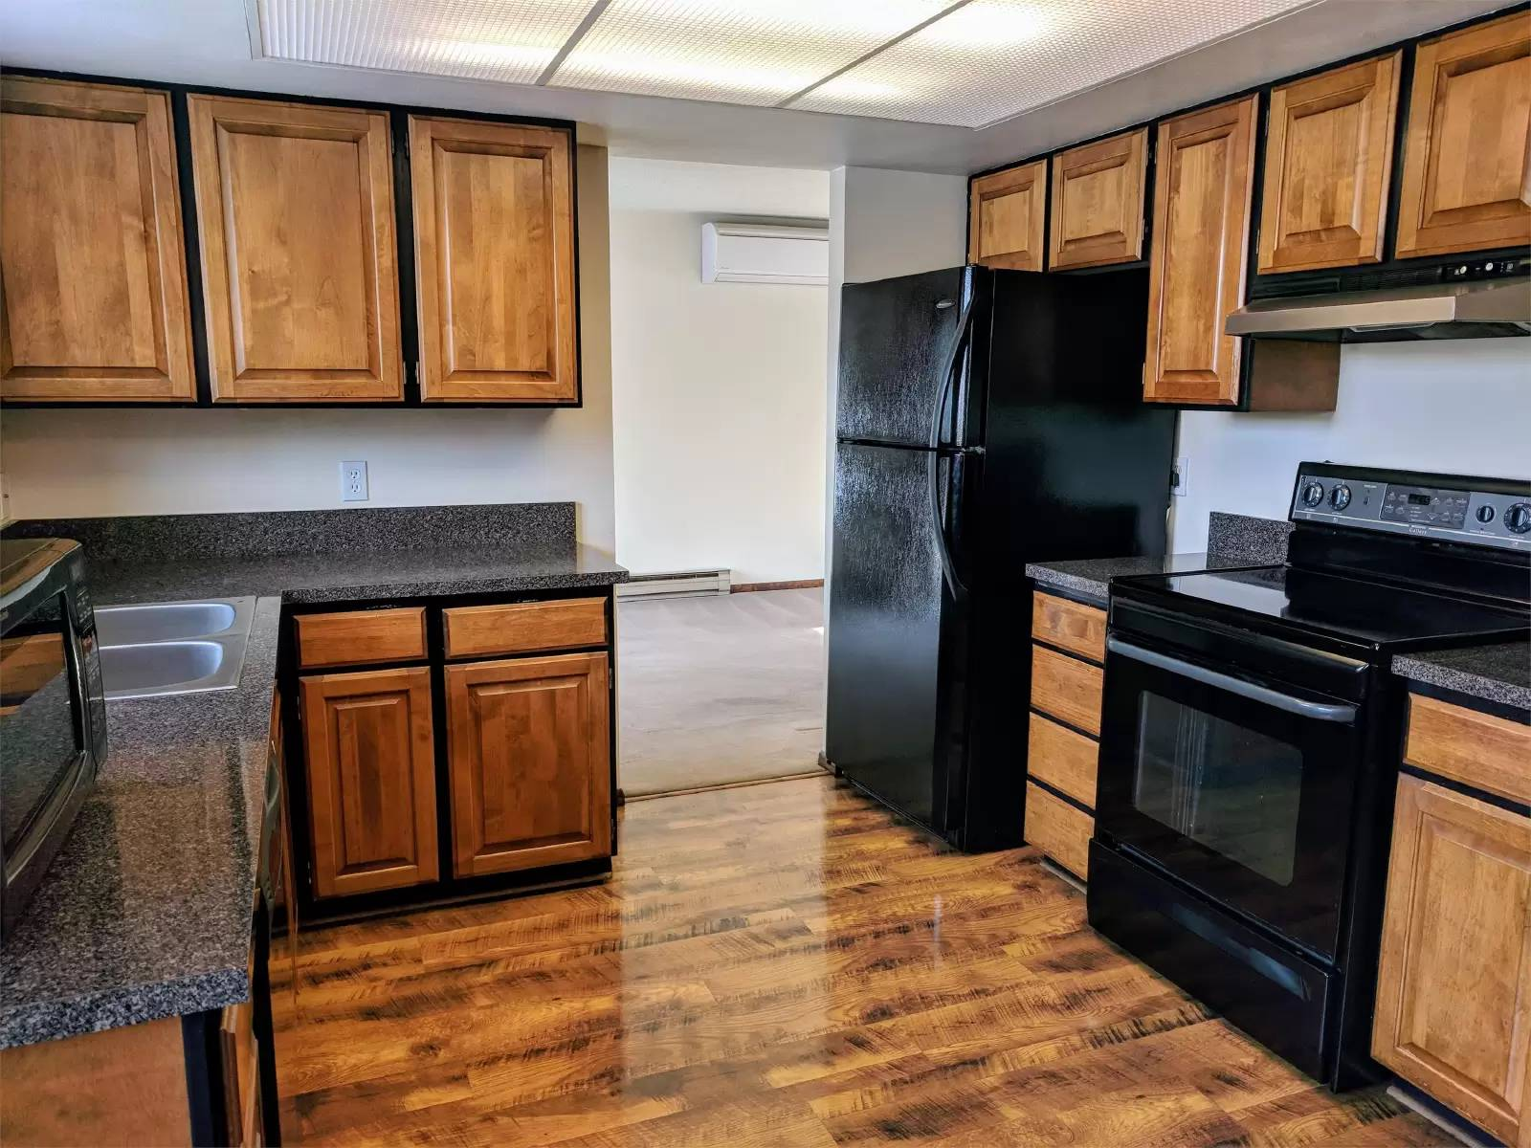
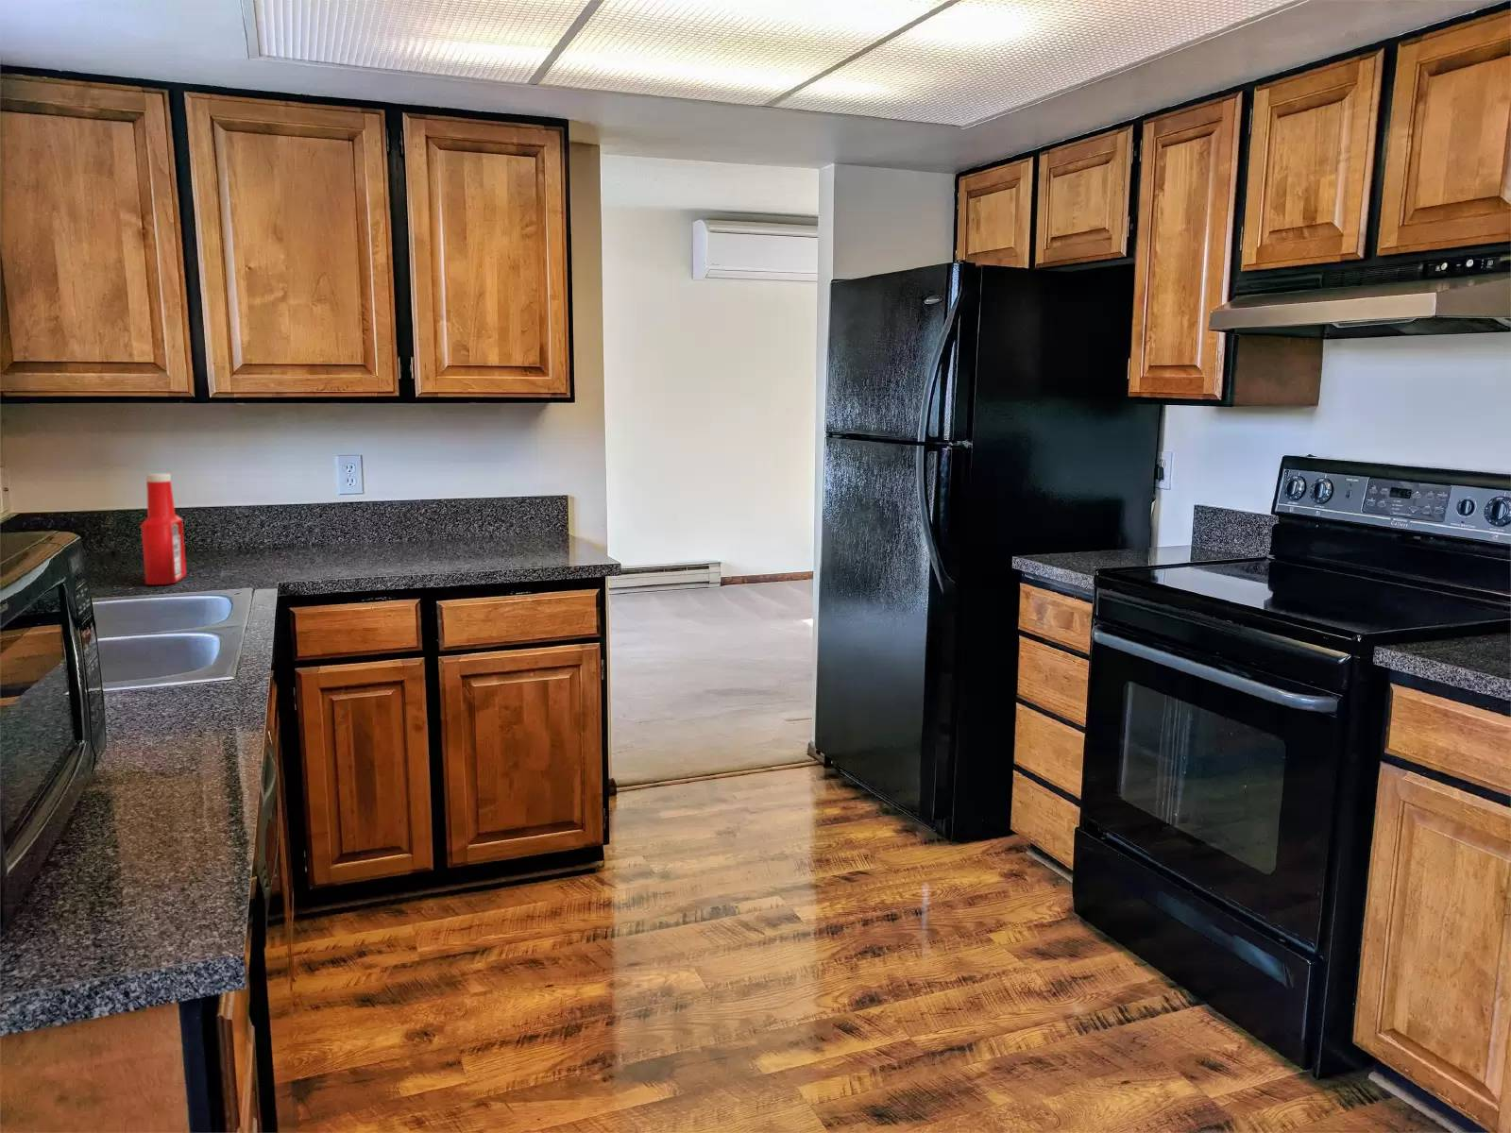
+ soap bottle (163, 527)
